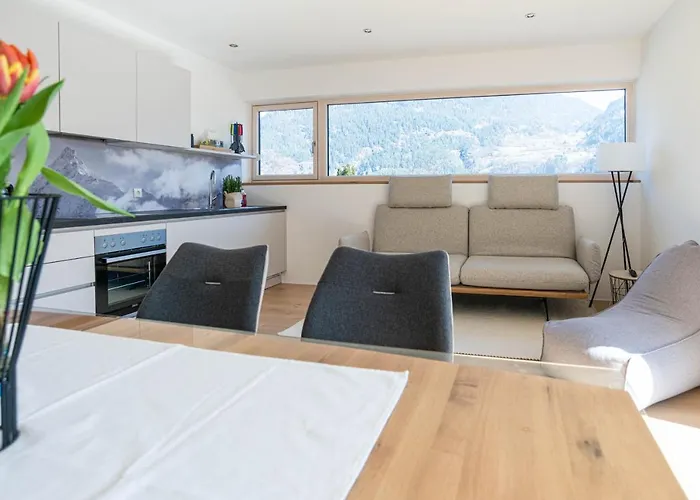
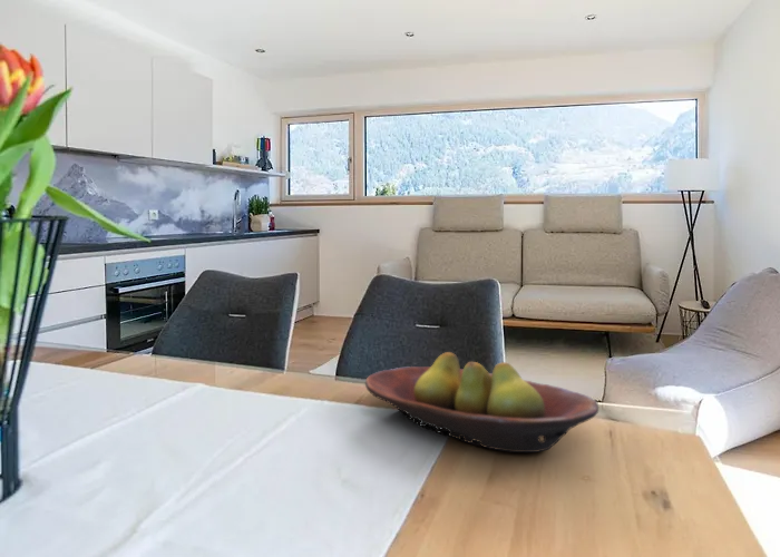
+ fruit bowl (470, 392)
